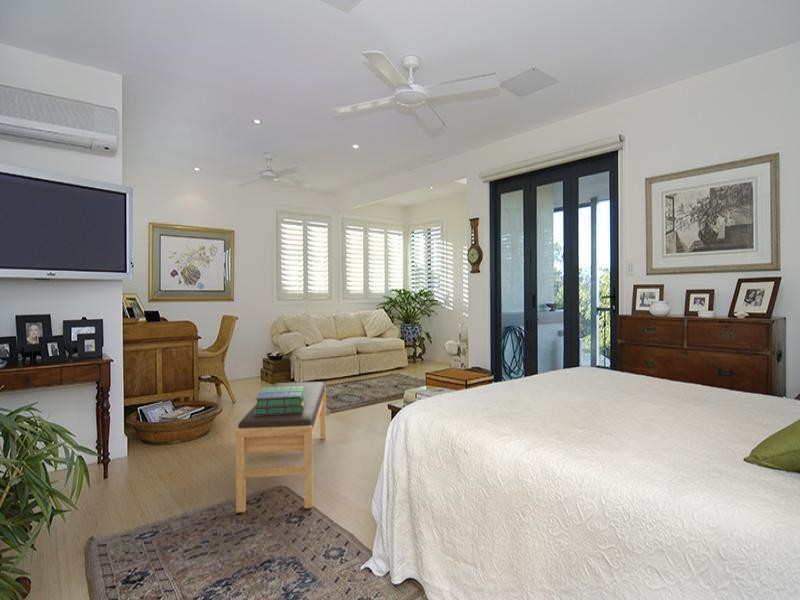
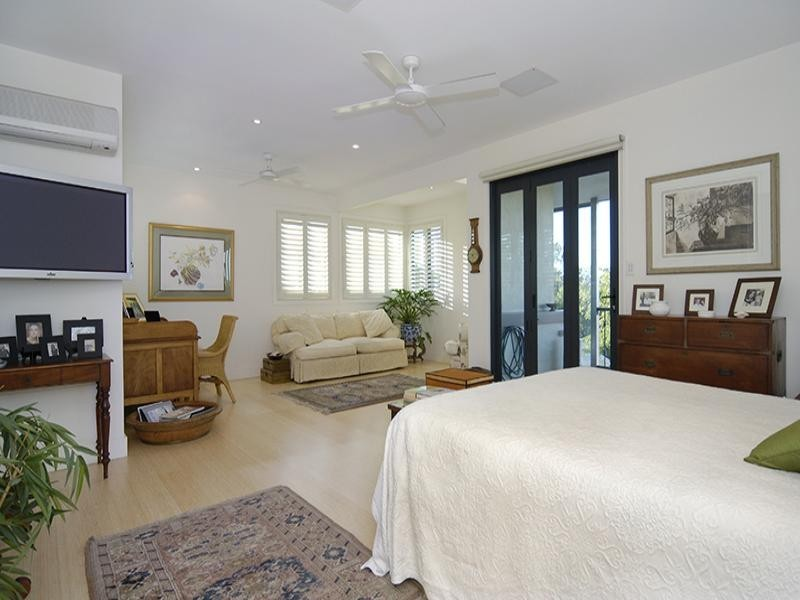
- bench (290, 432)
- stack of books (281, 398)
